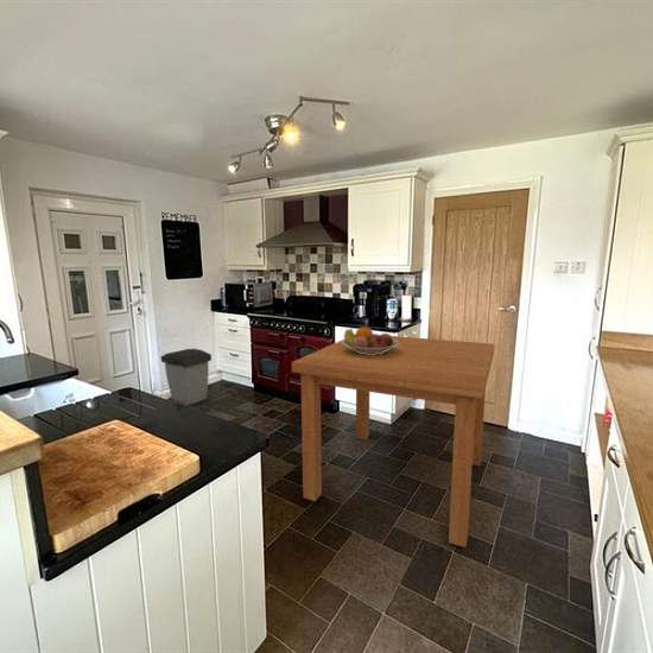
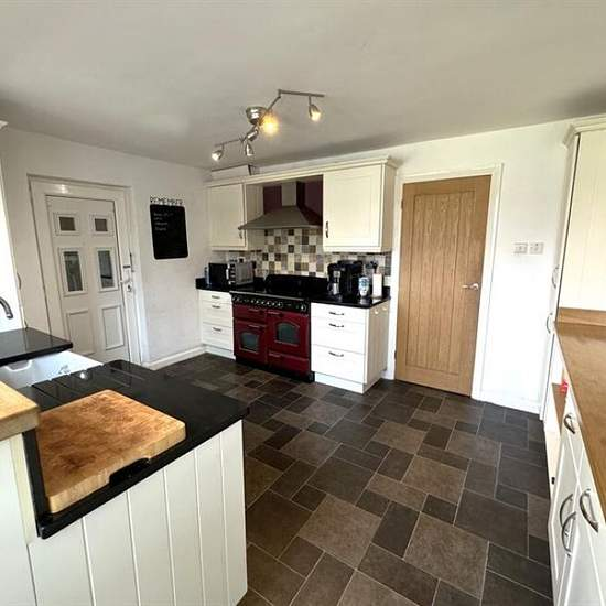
- trash can (186, 375)
- dining table (406, 397)
- fruit bowl (369, 338)
